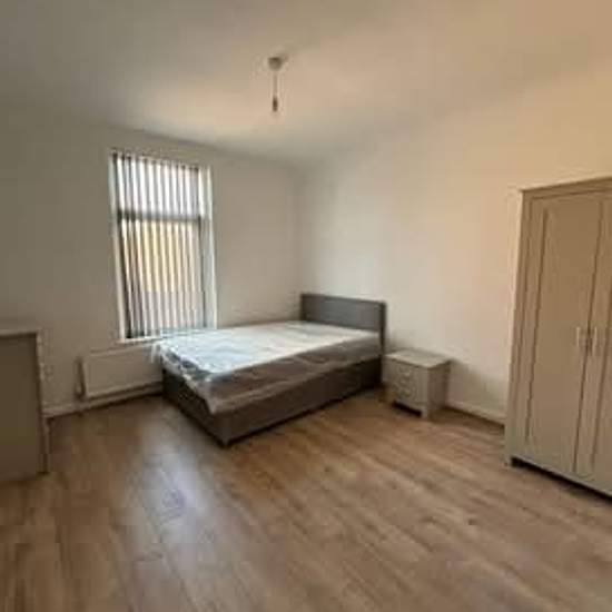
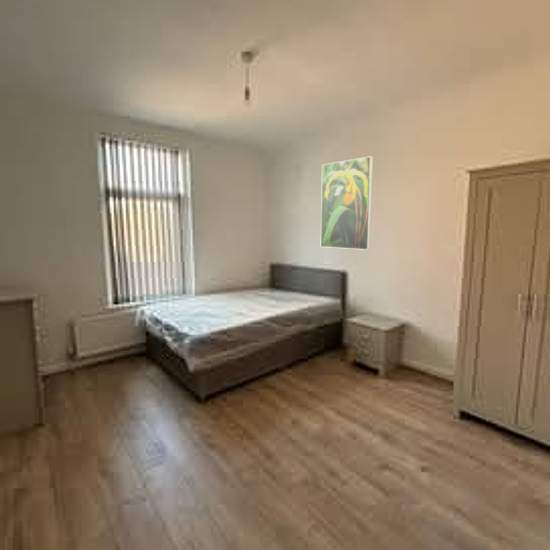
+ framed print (344, 205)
